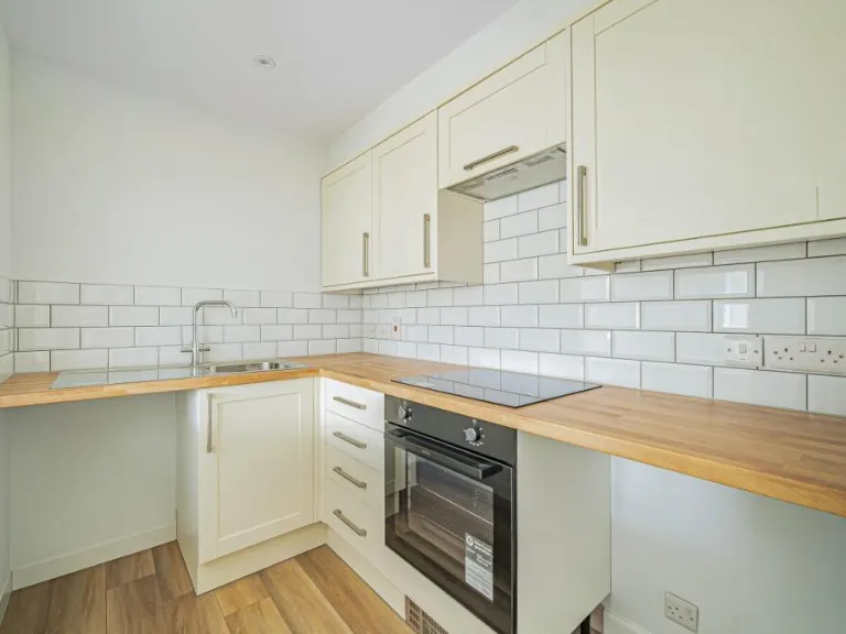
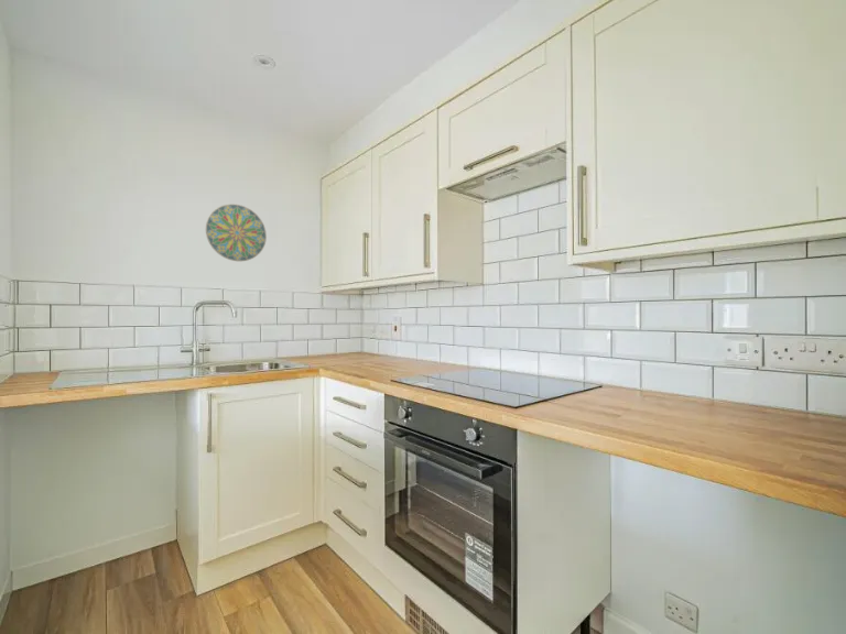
+ decorative plate (237, 232)
